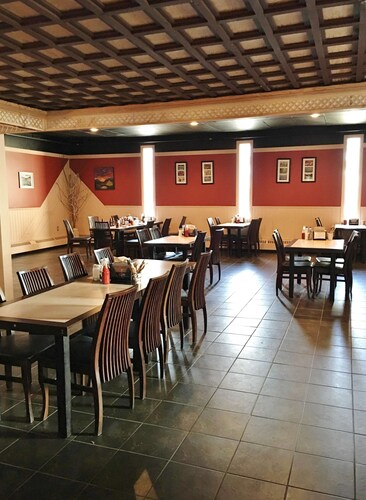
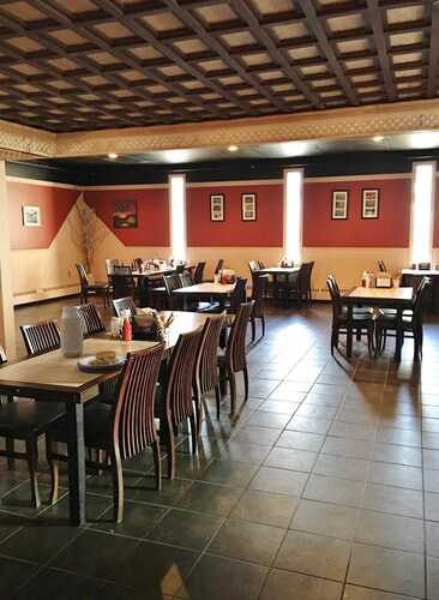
+ plate (102, 361)
+ vase (71, 331)
